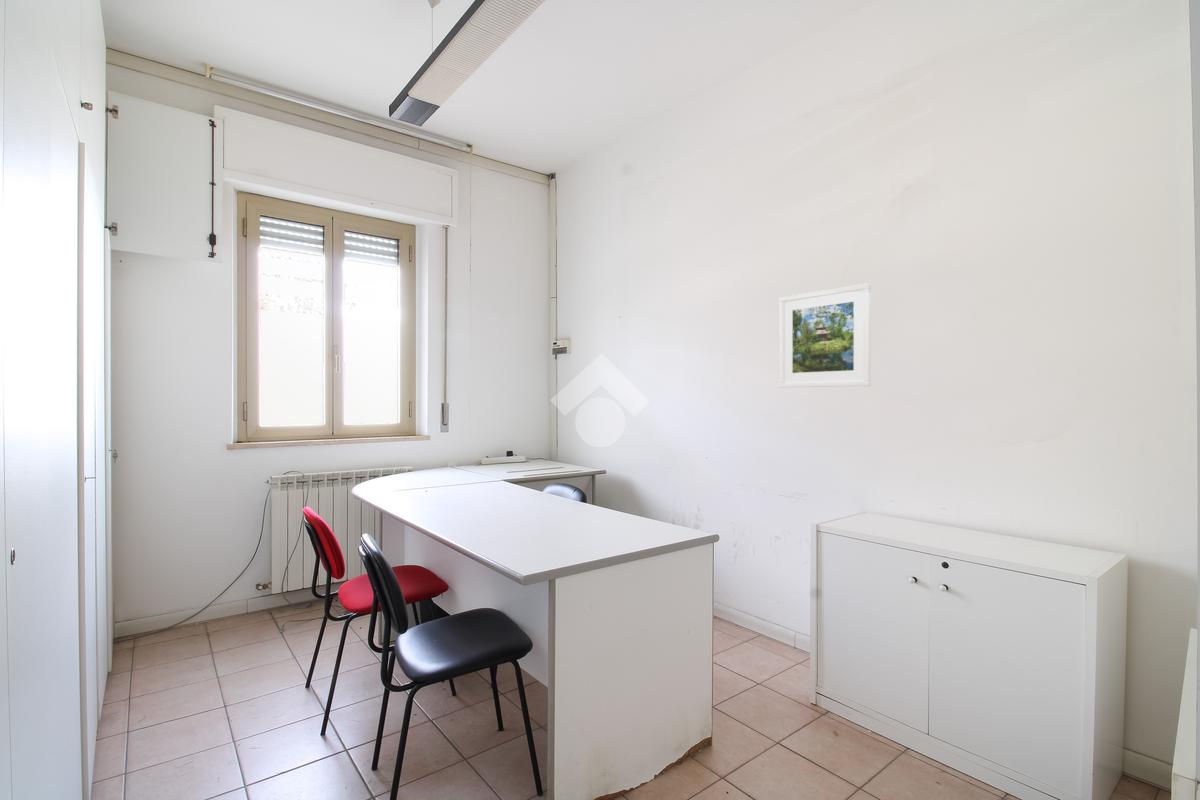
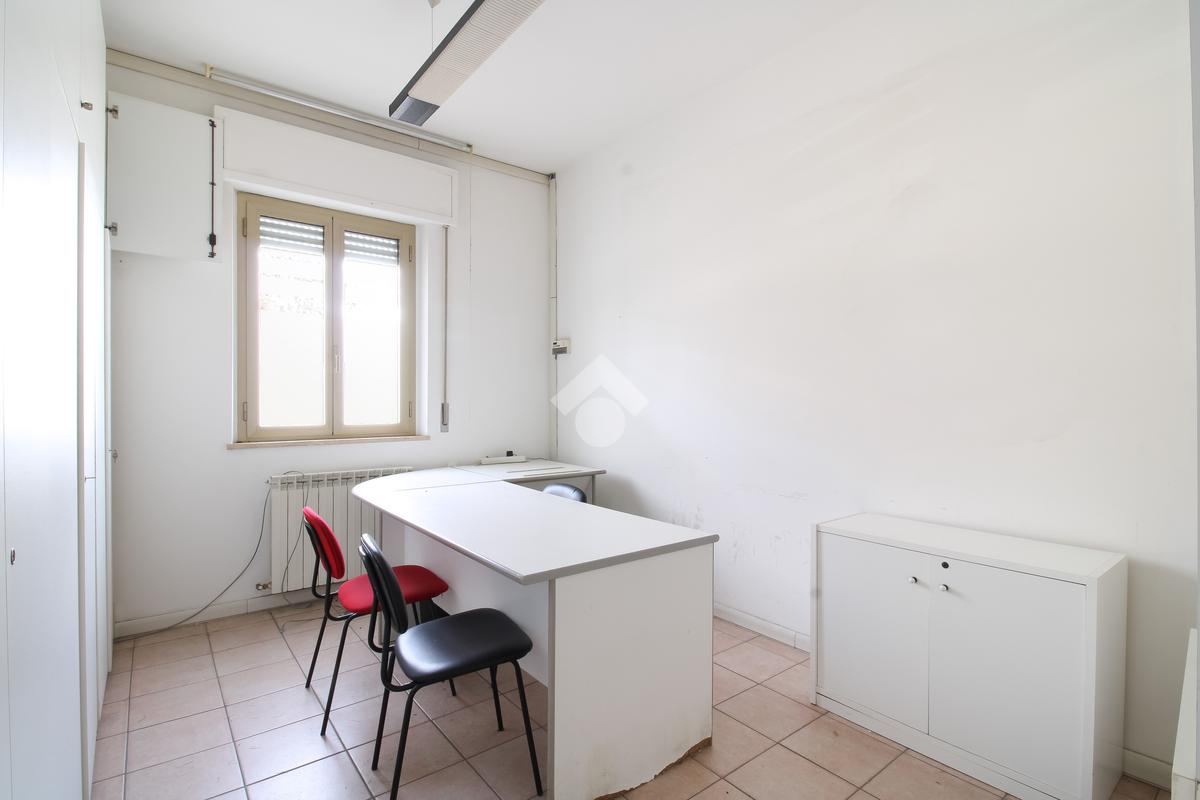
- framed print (822, 338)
